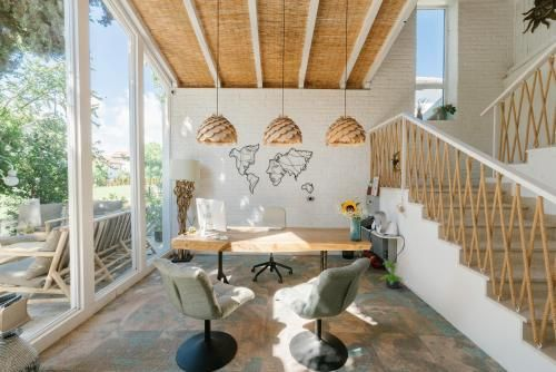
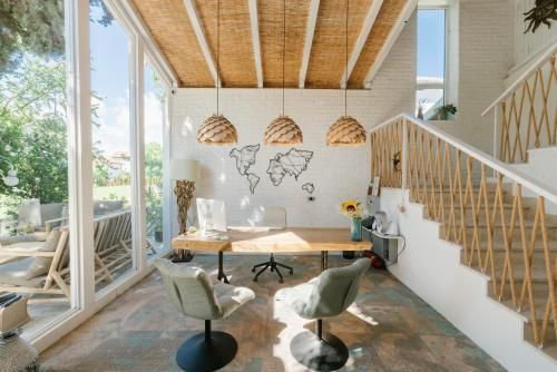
- potted plant (391, 273)
